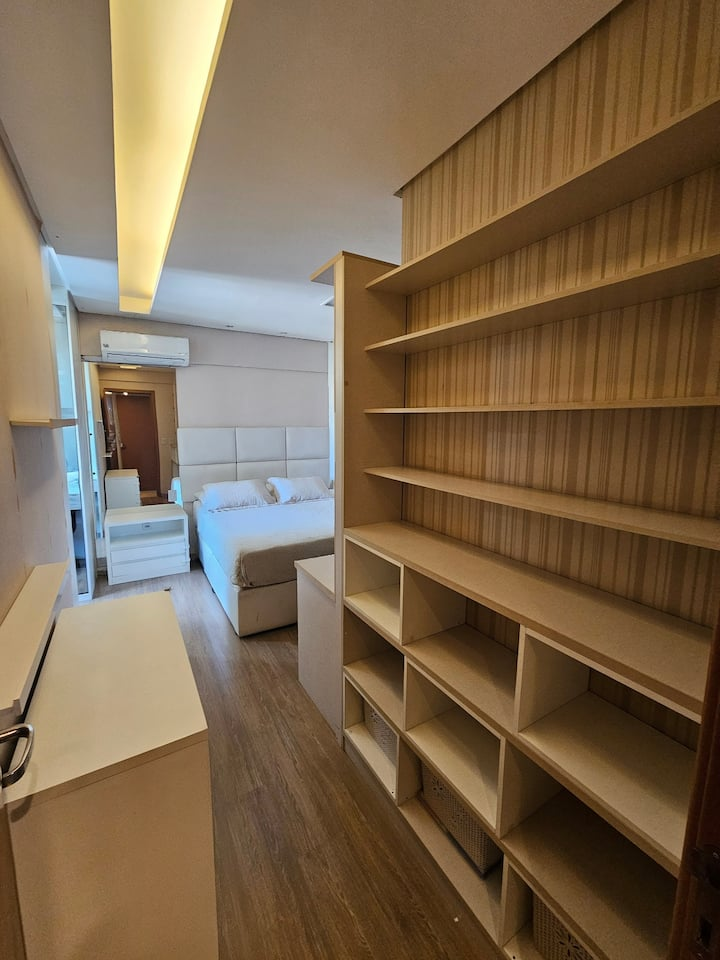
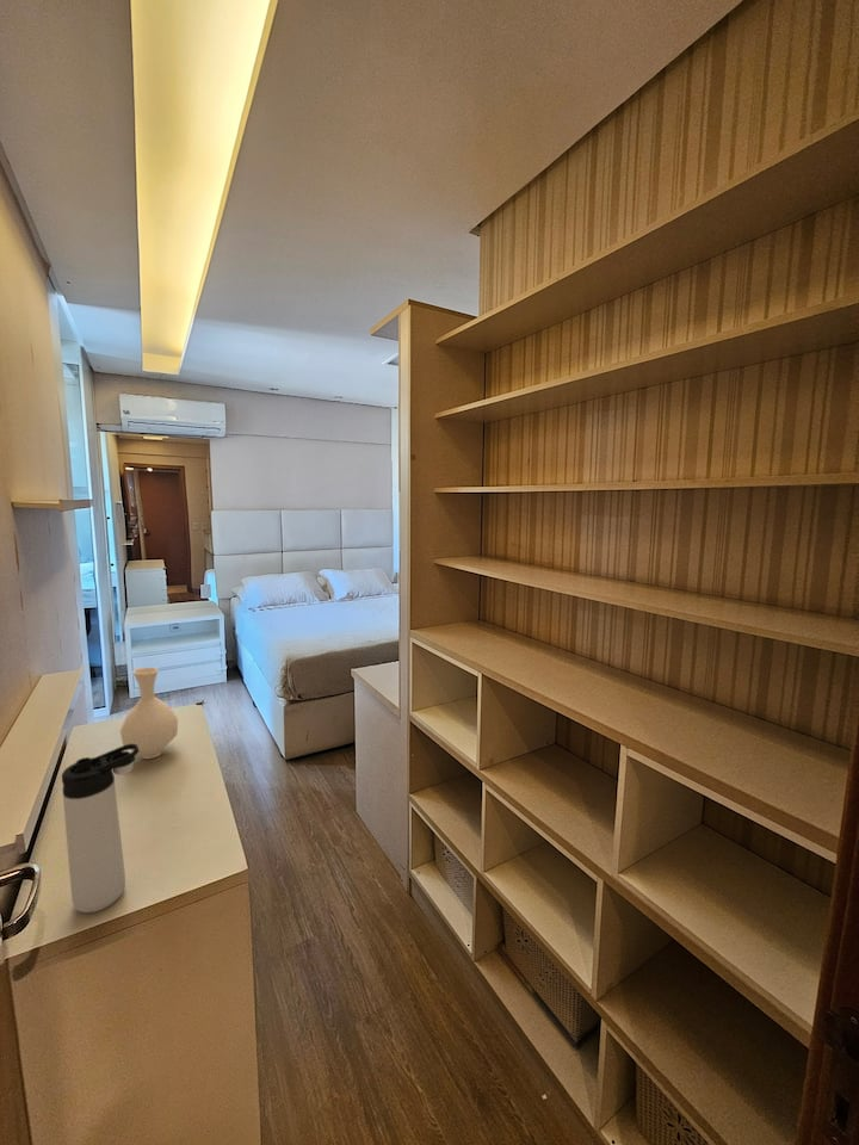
+ thermos bottle (106, 825)
+ vase (148, 712)
